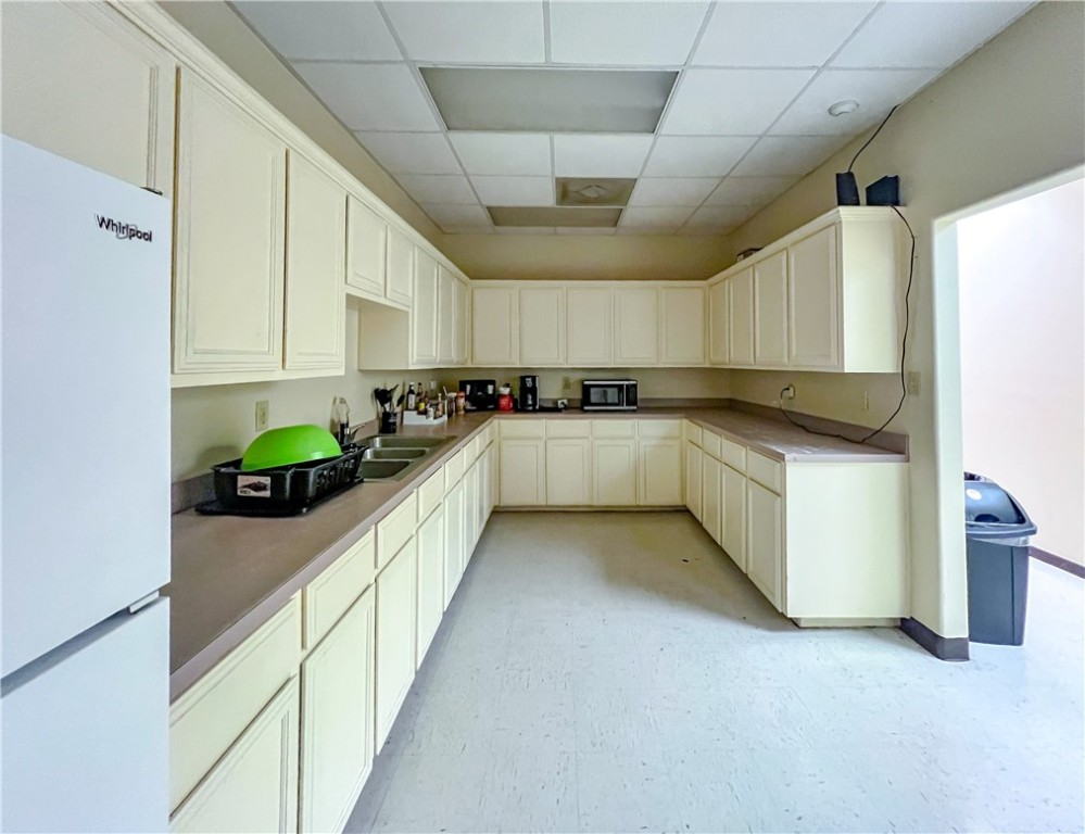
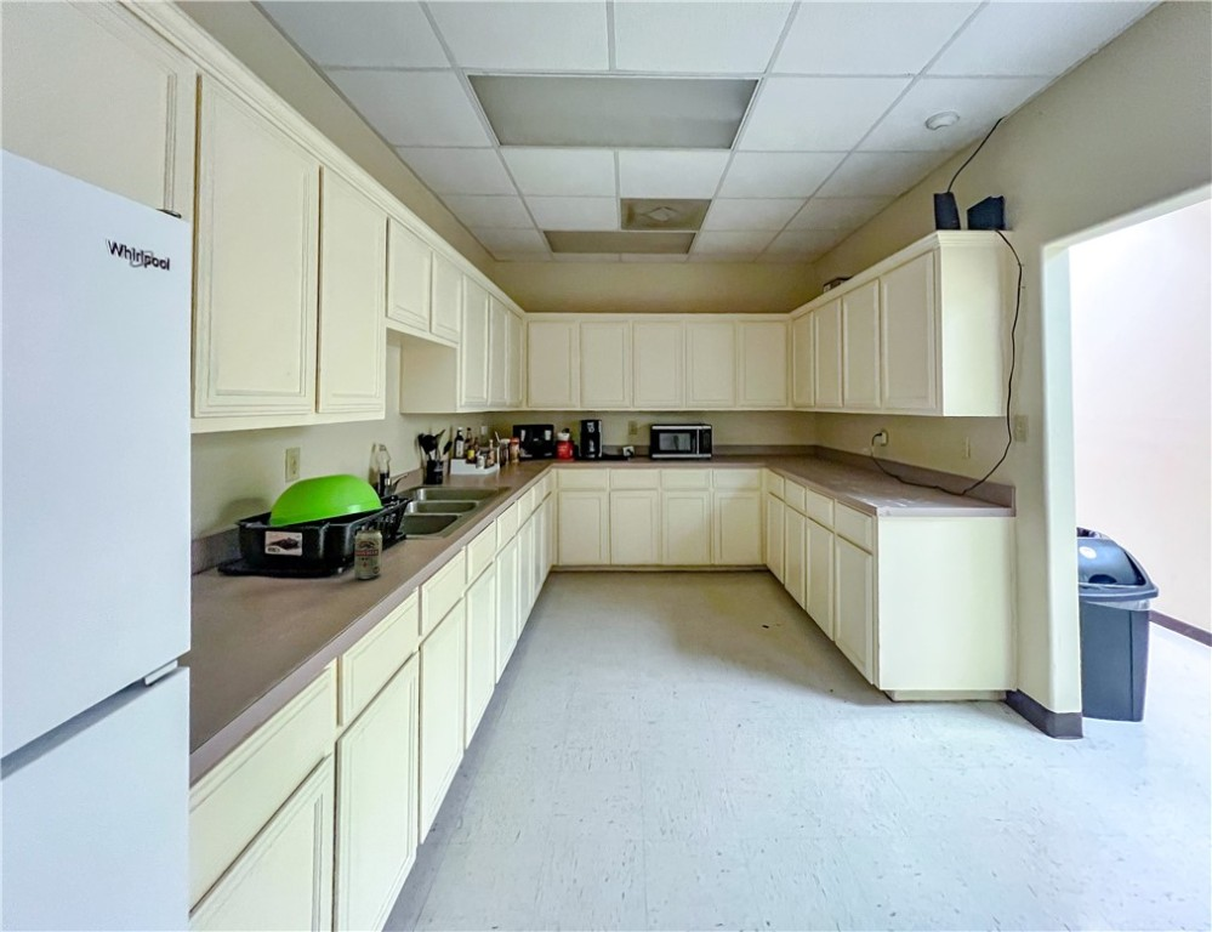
+ beverage can (368, 553)
